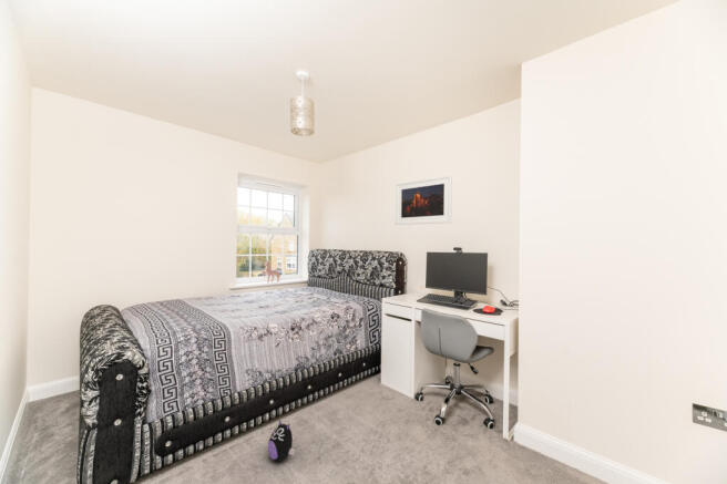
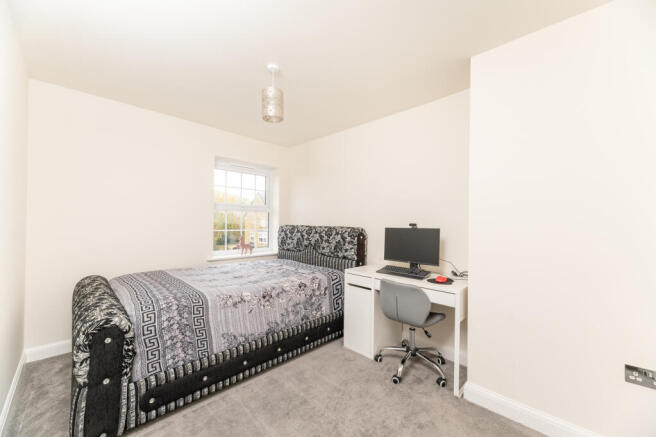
- plush toy (281, 440)
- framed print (421, 202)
